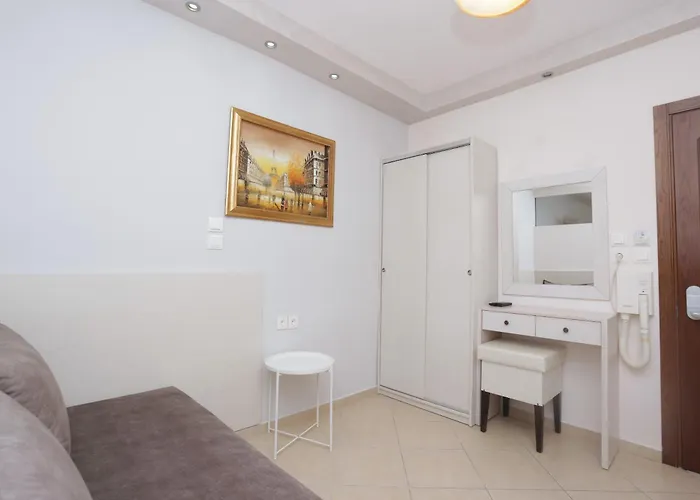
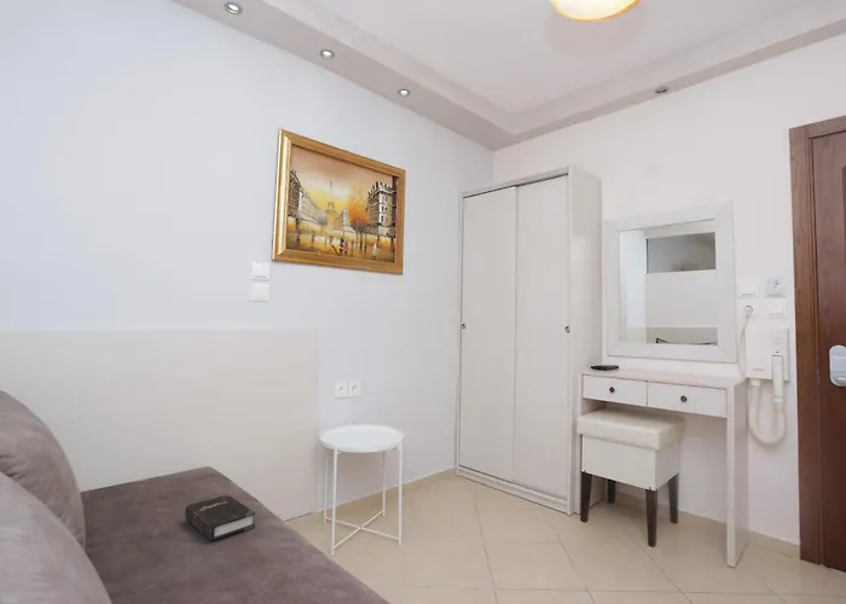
+ hardback book (219, 516)
